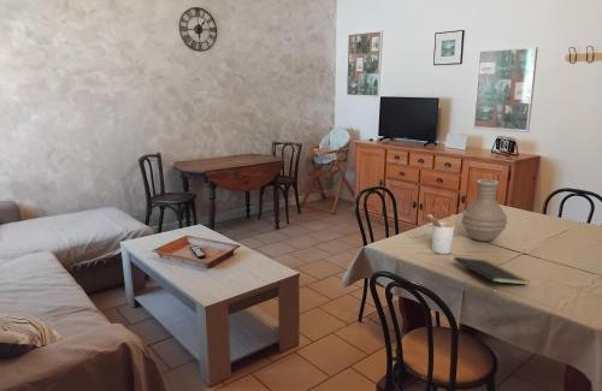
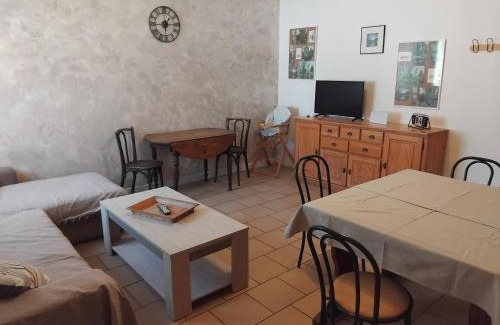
- utensil holder (438, 232)
- notepad (489, 269)
- vase (484, 211)
